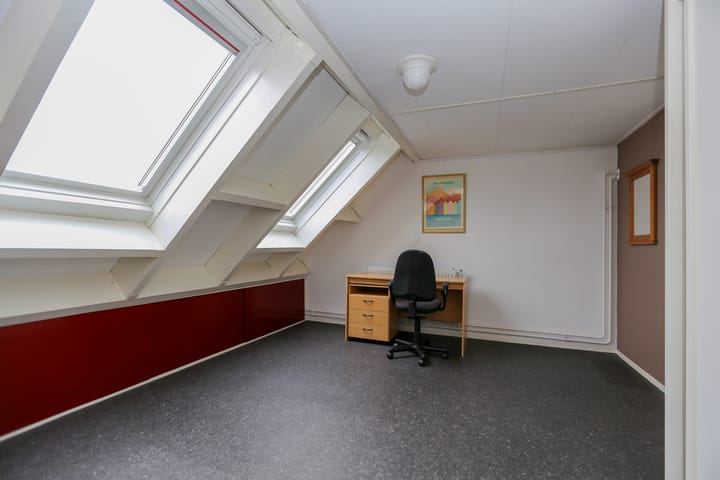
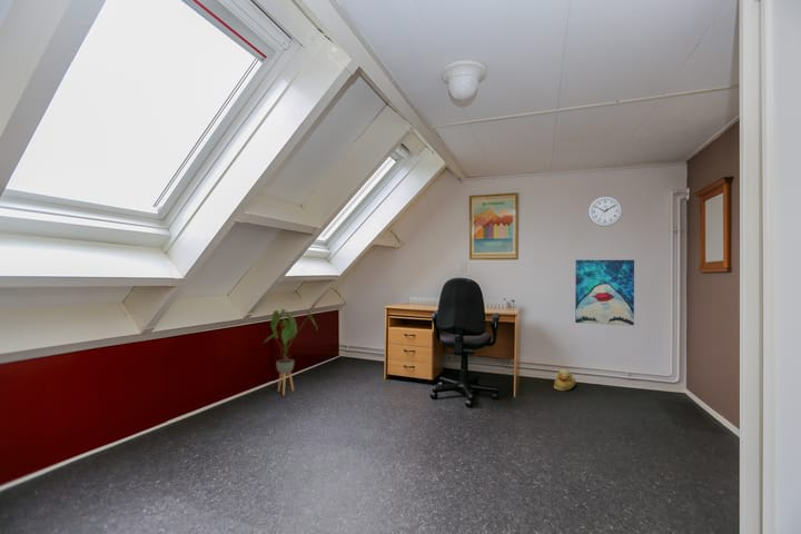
+ rubber duck (564, 377)
+ wall clock (604, 211)
+ house plant (286, 349)
+ wall art (603, 291)
